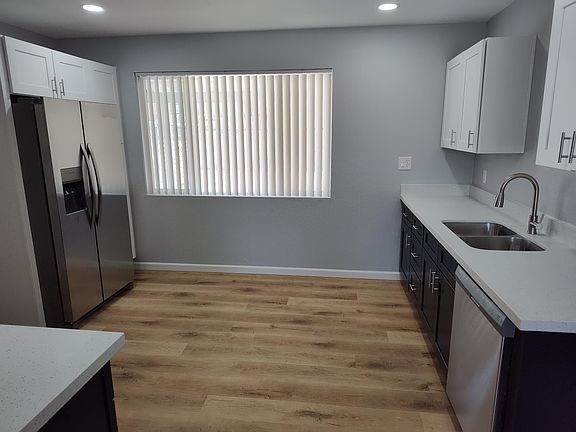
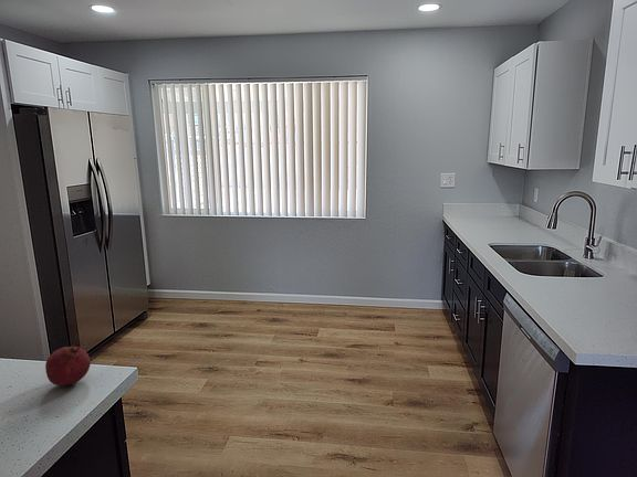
+ fruit (67, 364)
